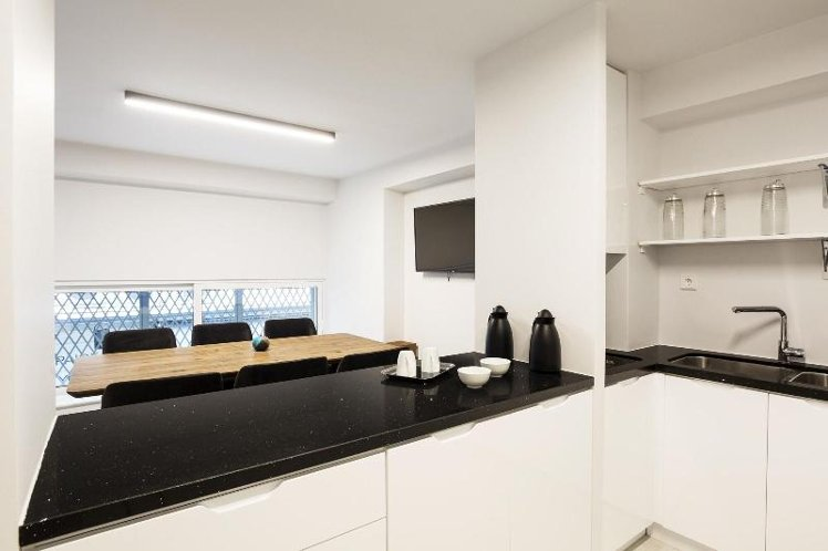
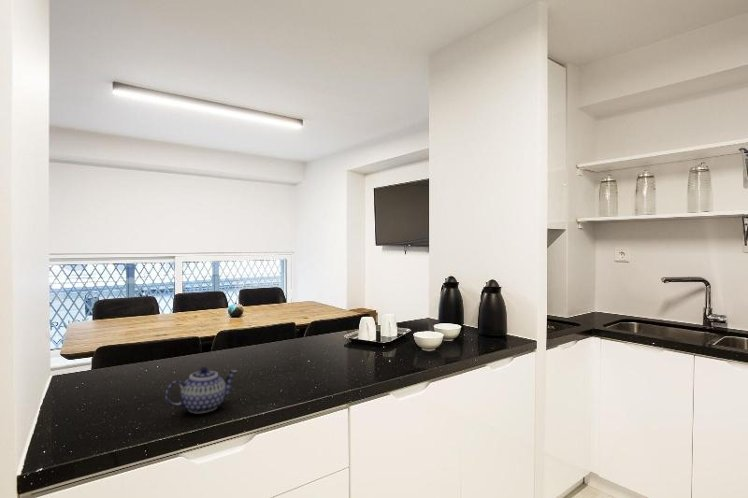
+ teapot (203, 387)
